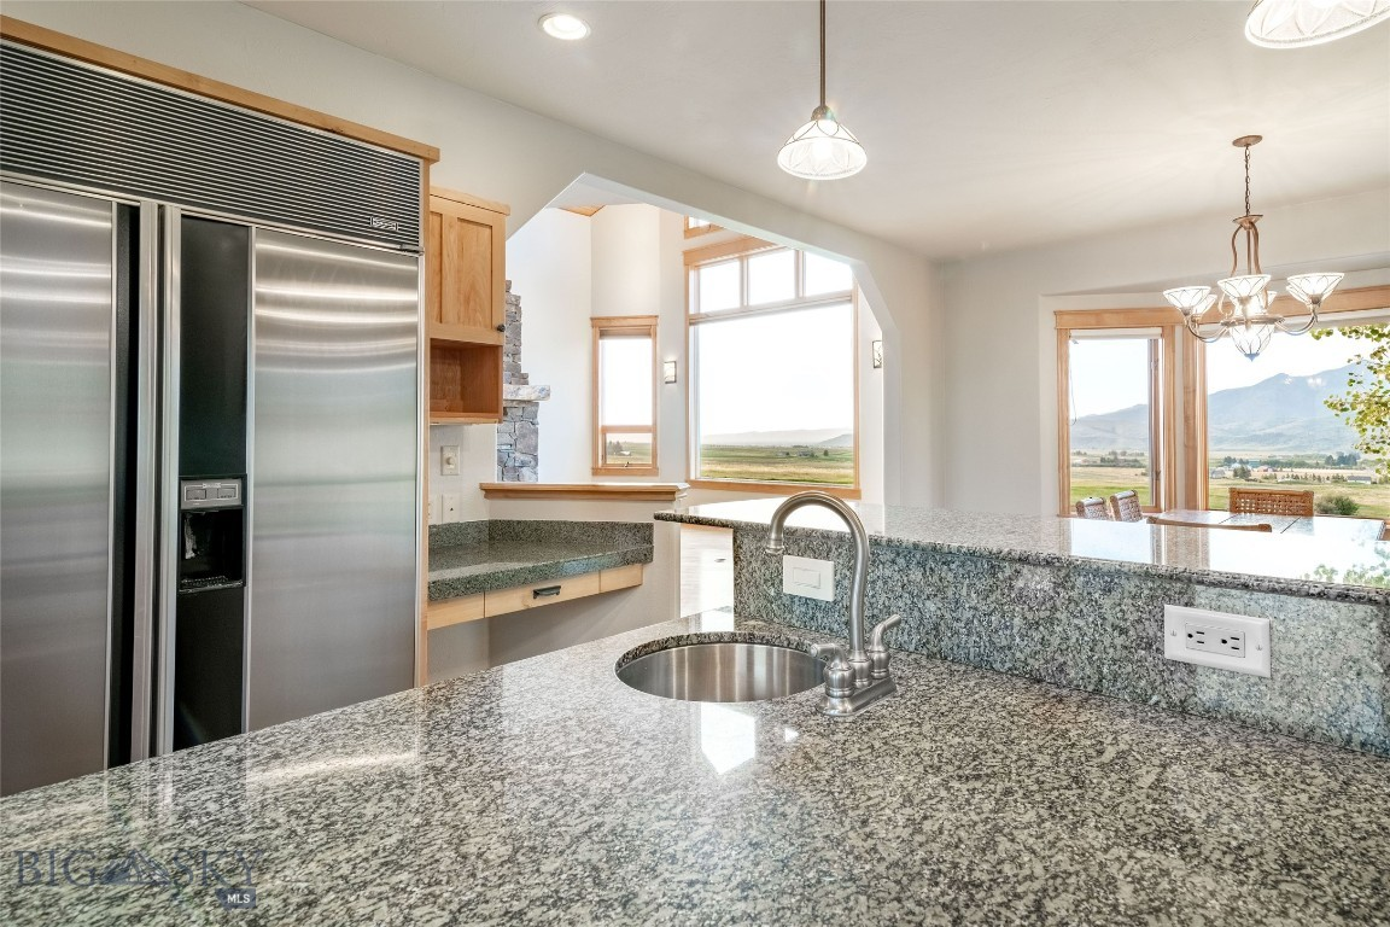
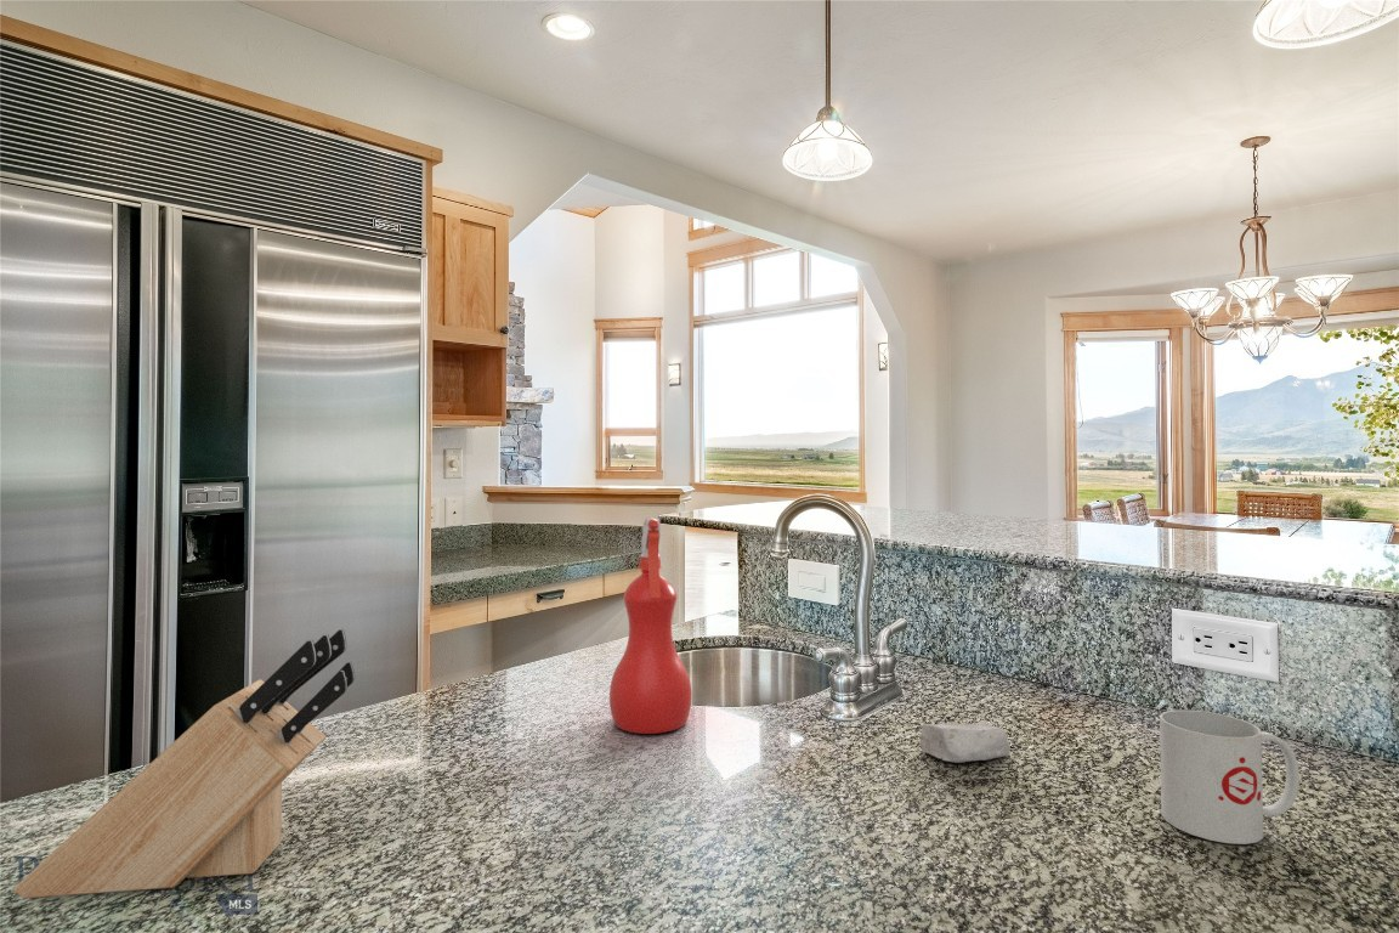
+ mug (1229, 773)
+ knife block (205, 748)
+ spray bottle (651, 621)
+ soap bar (967, 736)
